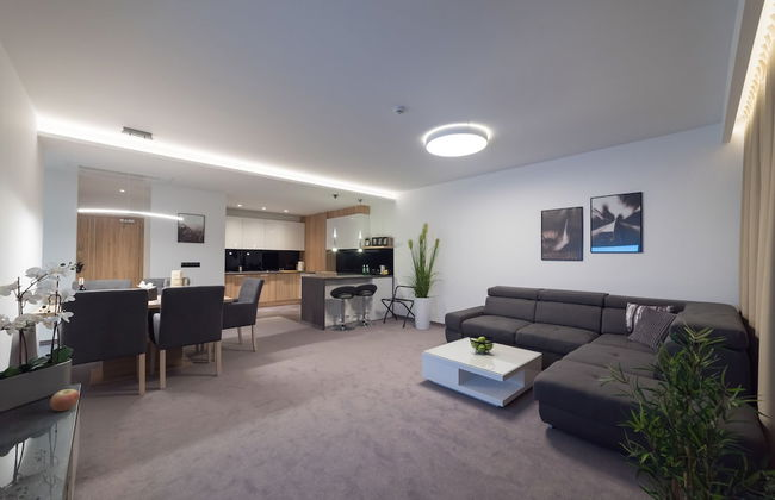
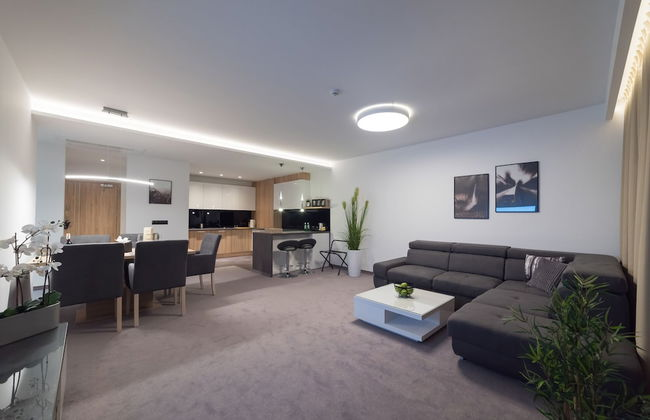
- apple (64, 399)
